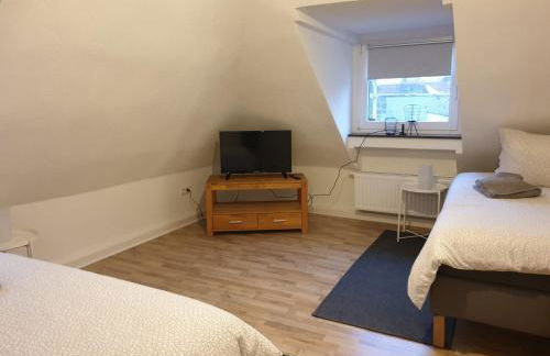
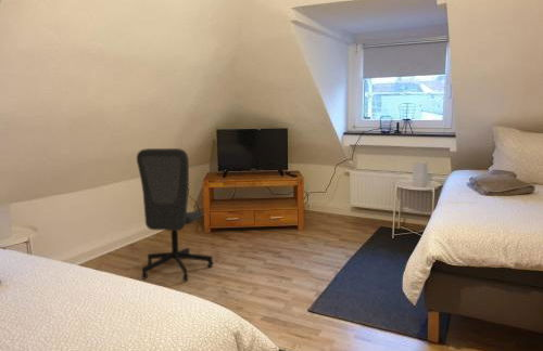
+ office chair (172, 209)
